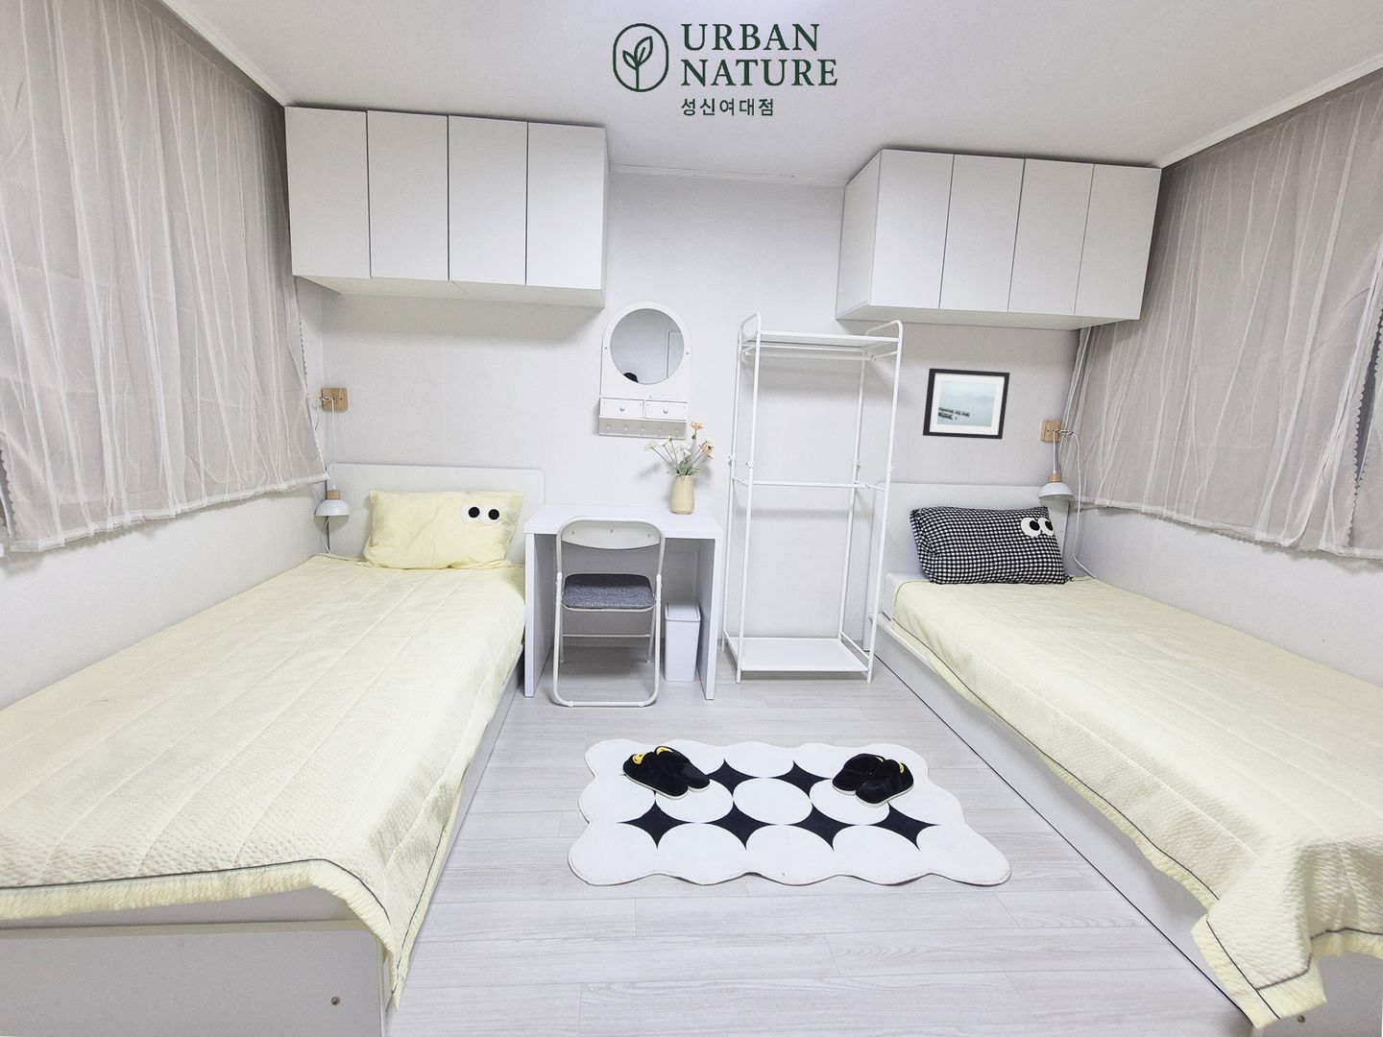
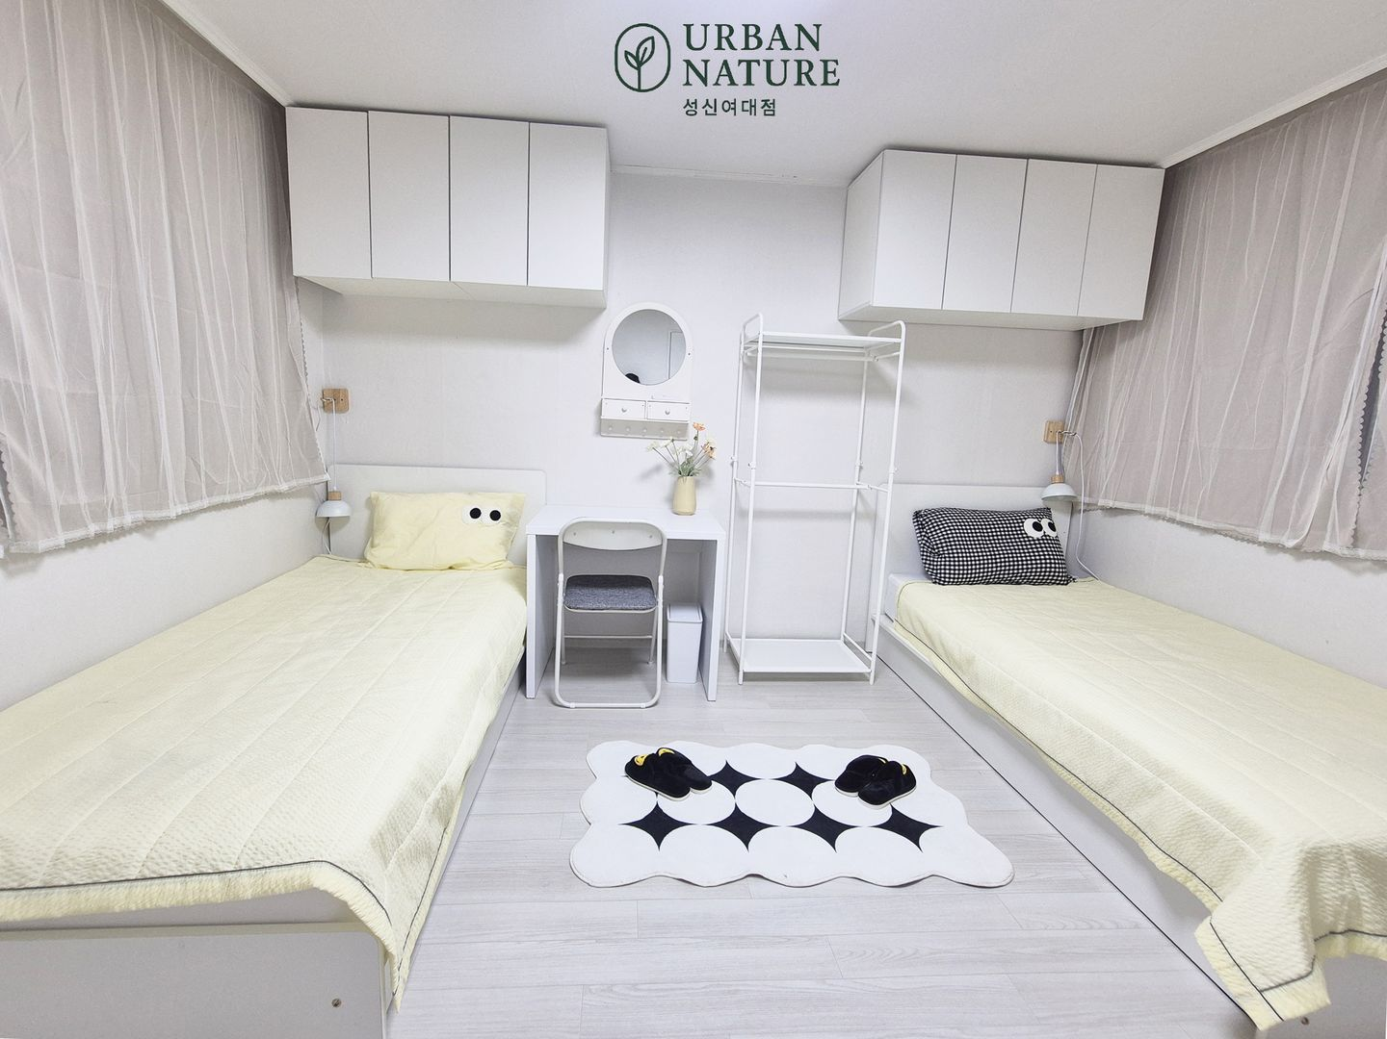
- wall art (965, 404)
